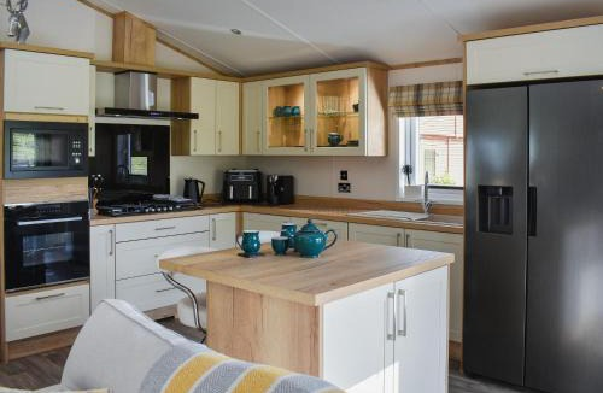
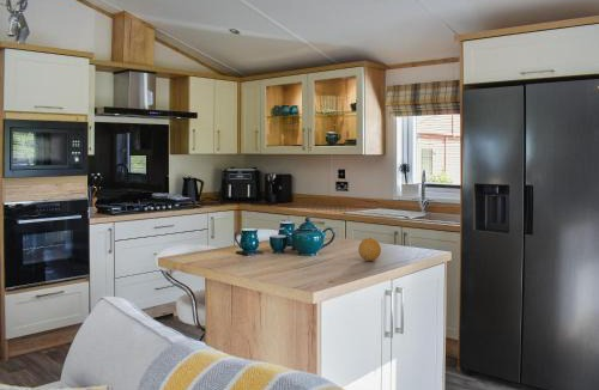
+ fruit (369, 249)
